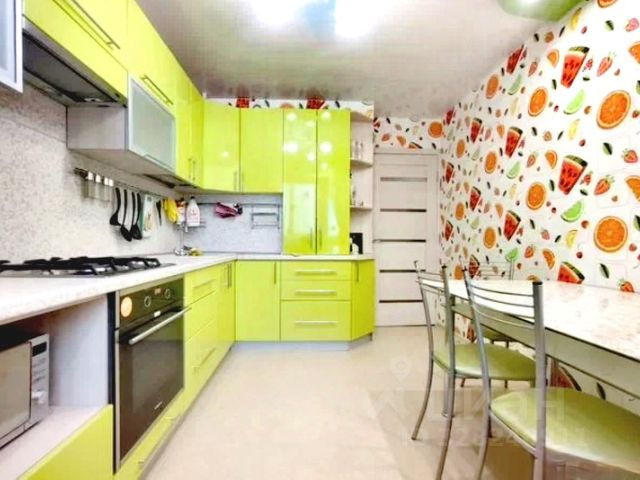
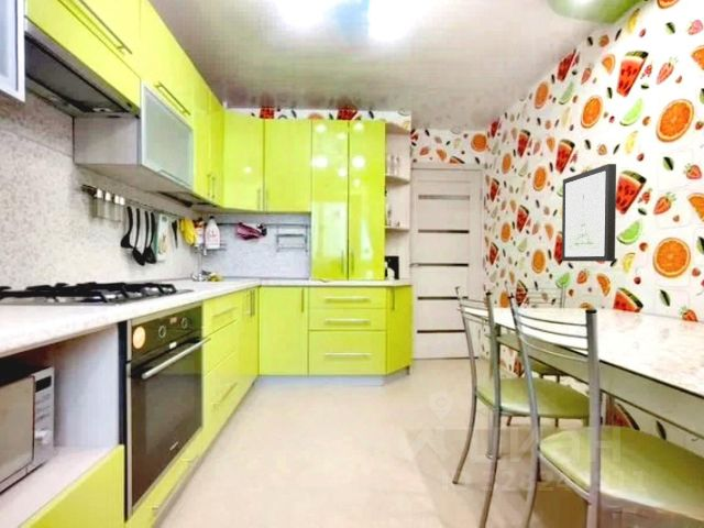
+ wall art (586, 217)
